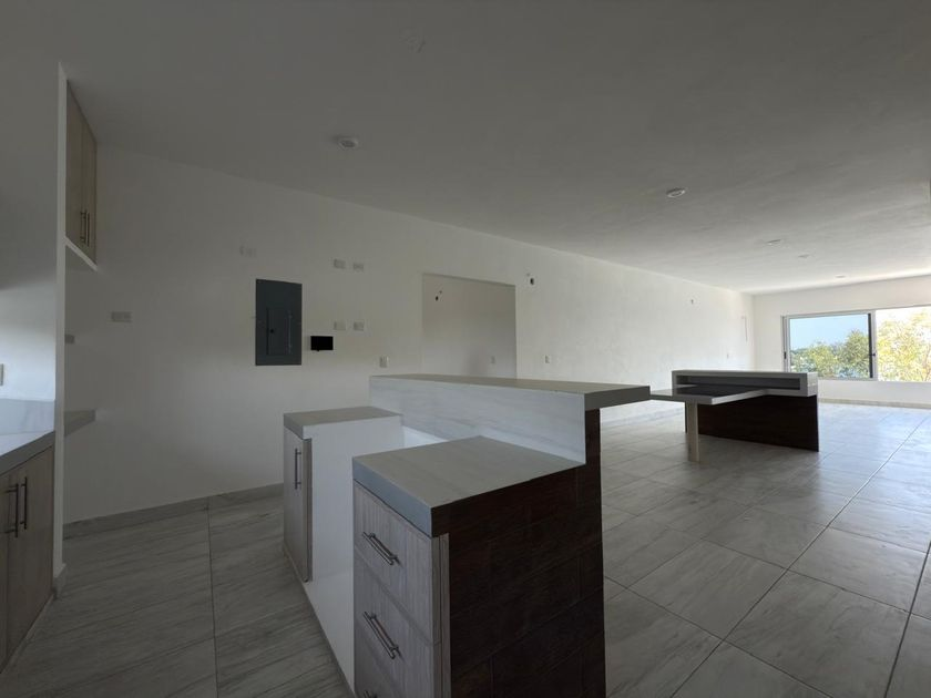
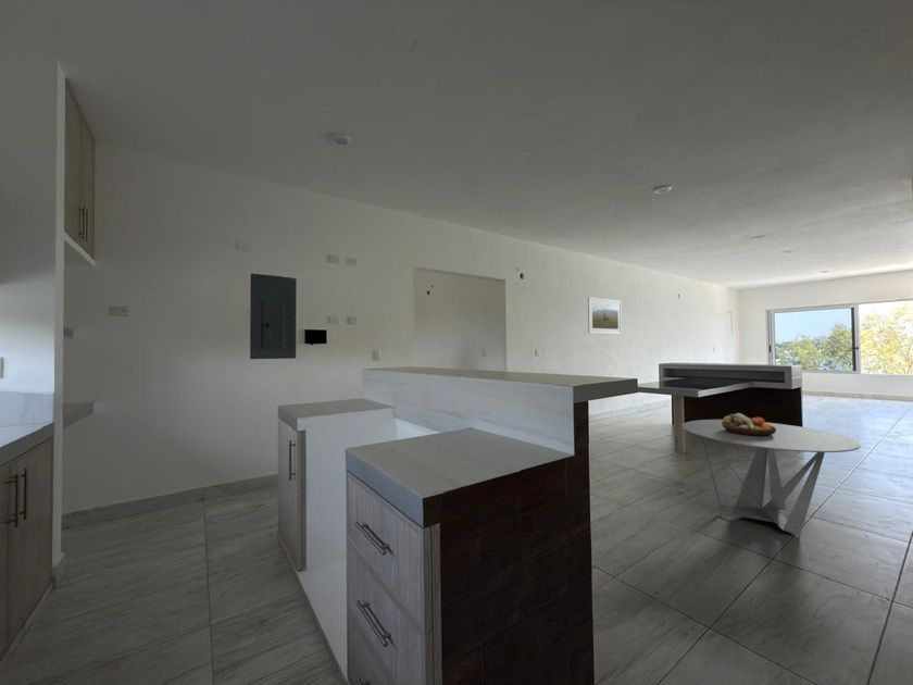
+ fruit bowl (748, 423)
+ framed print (604, 316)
+ coffee table (761, 476)
